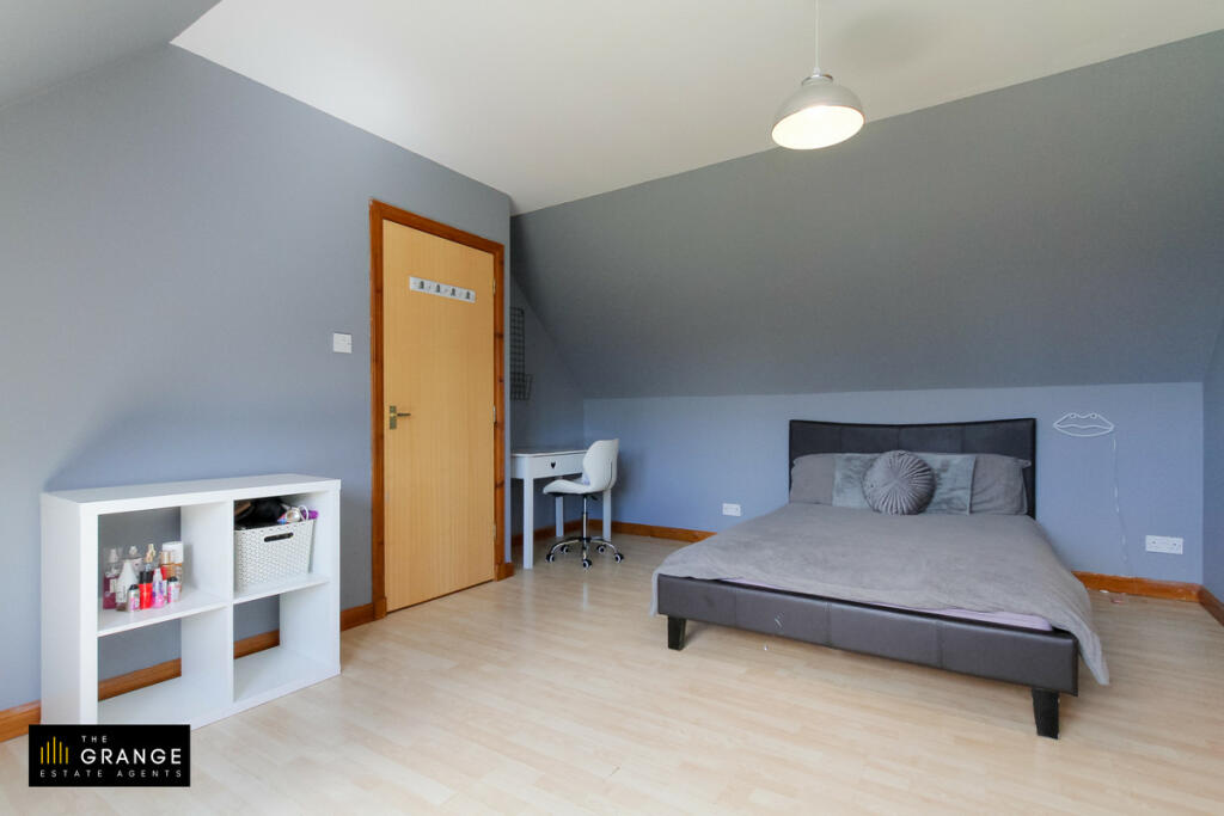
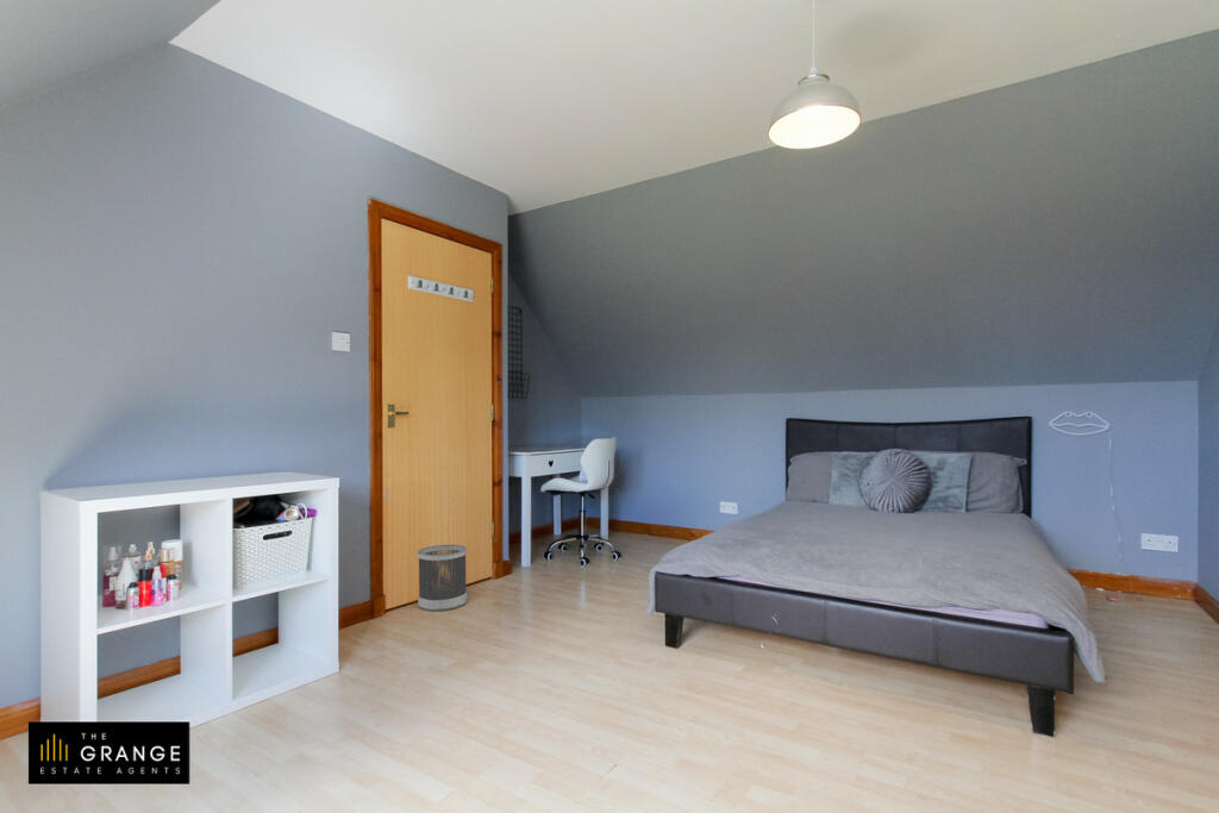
+ wastebasket (442, 576)
